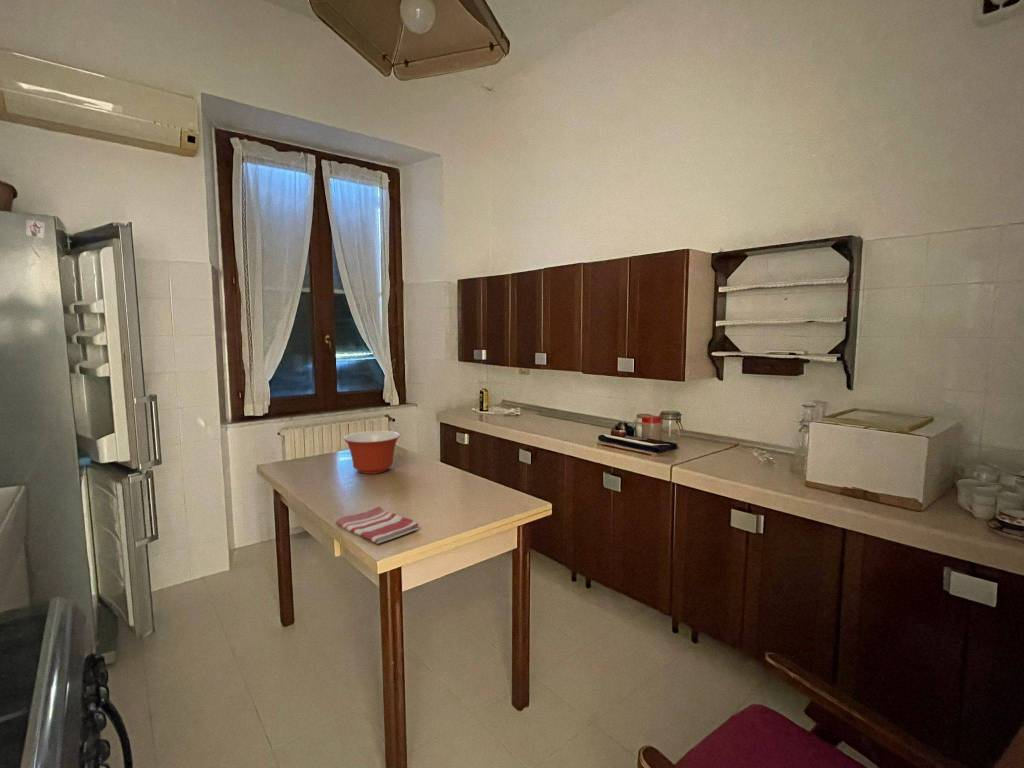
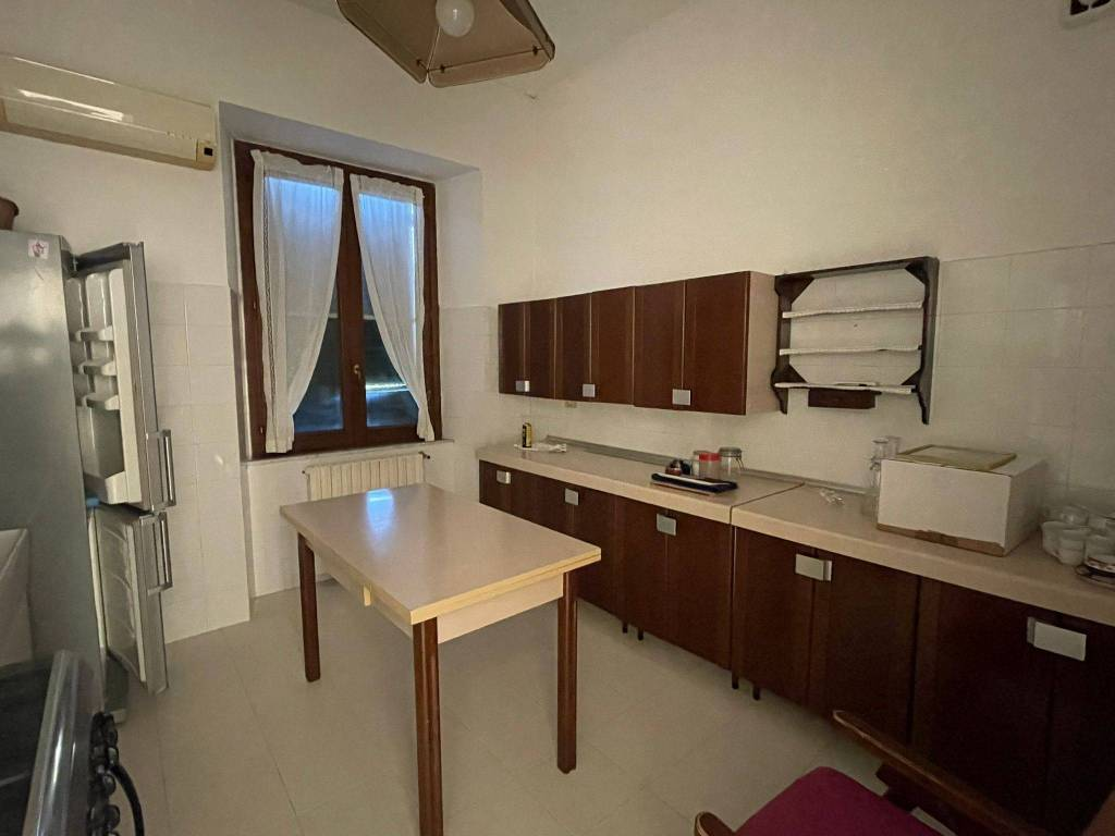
- mixing bowl (372, 453)
- dish towel (377, 523)
